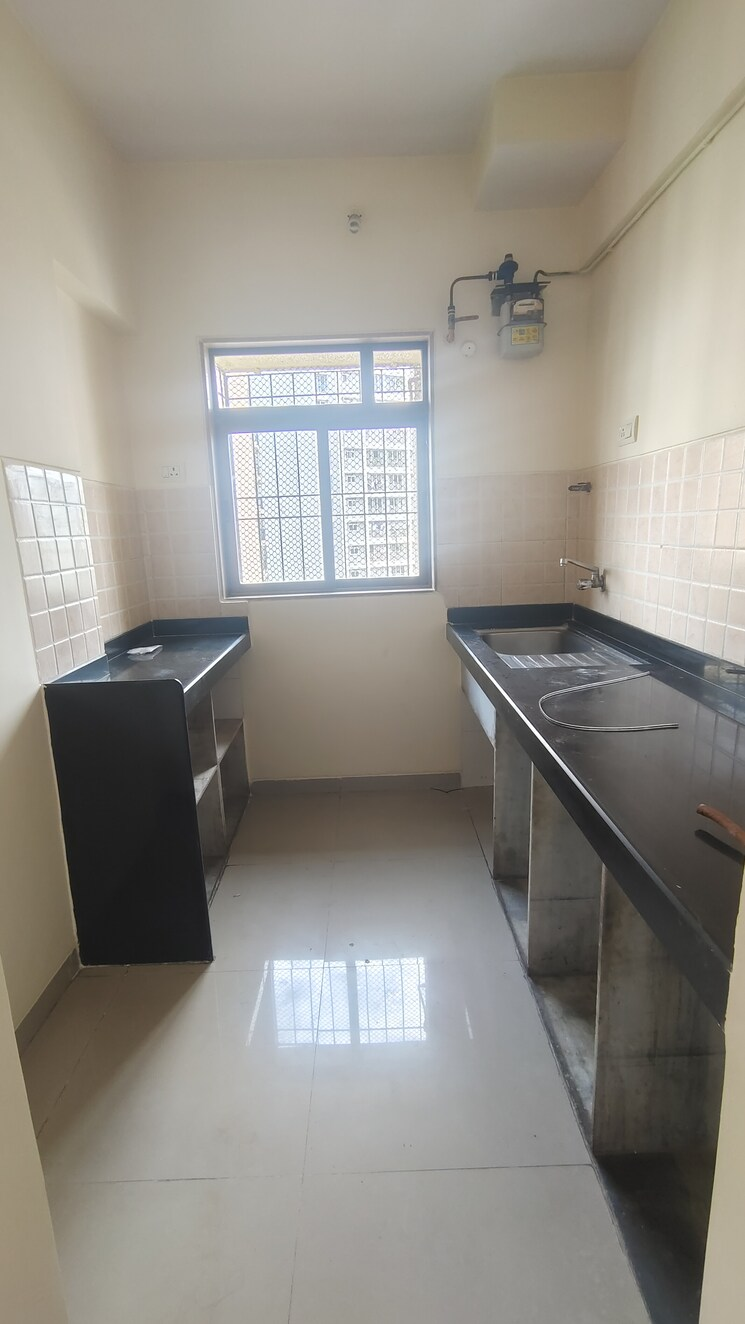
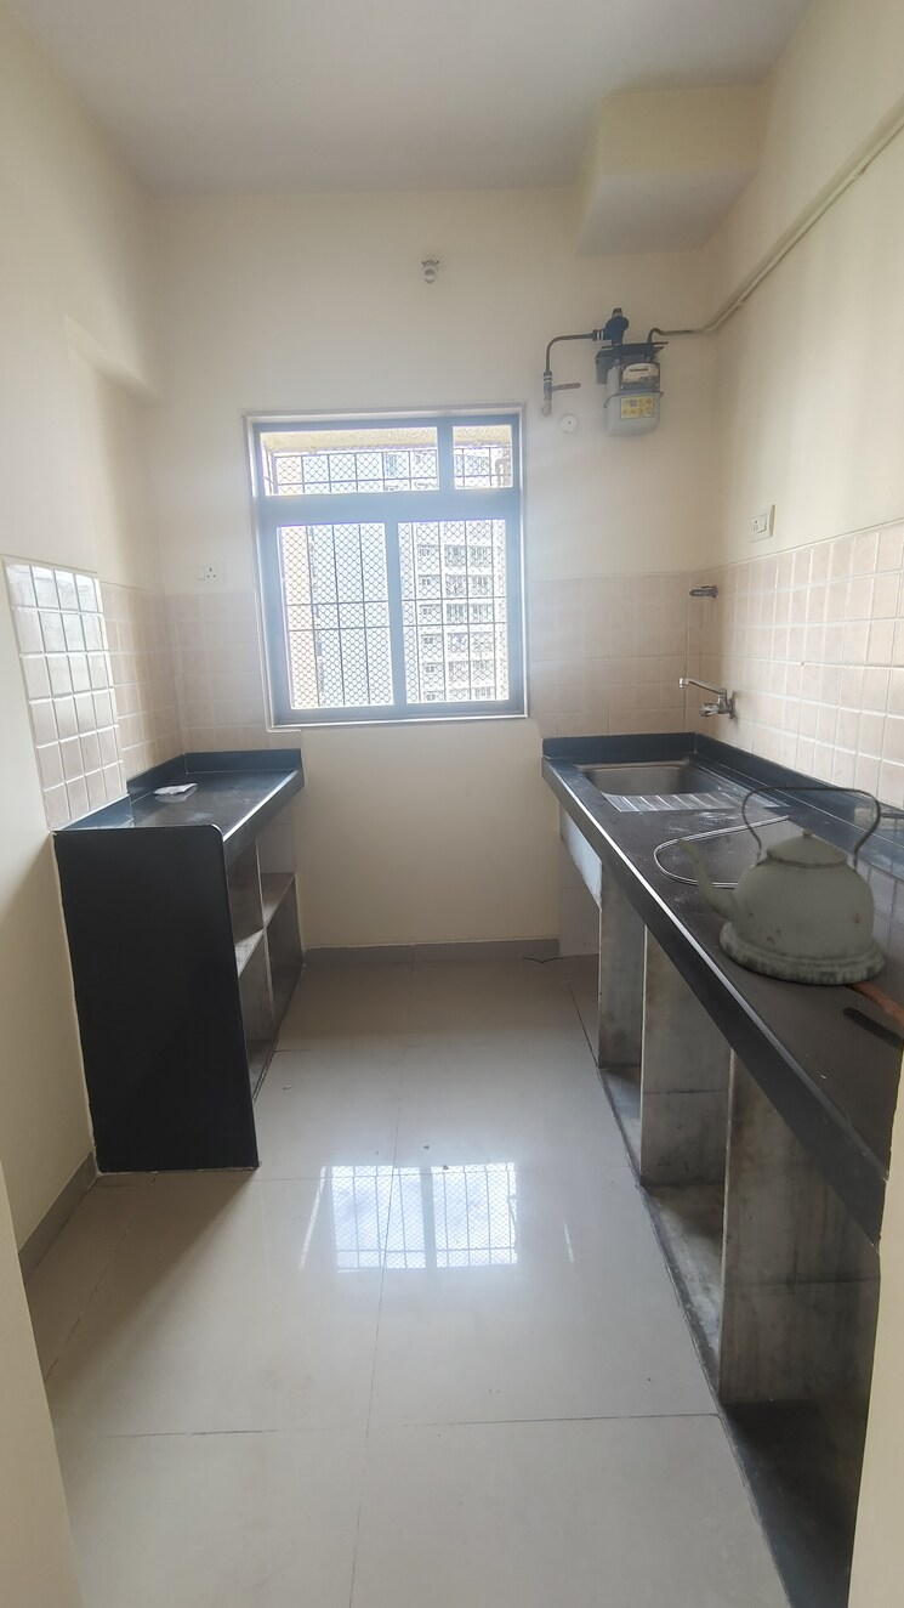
+ kettle (794, 872)
